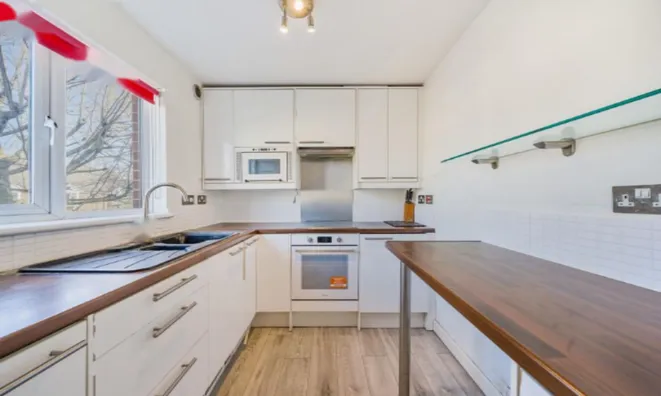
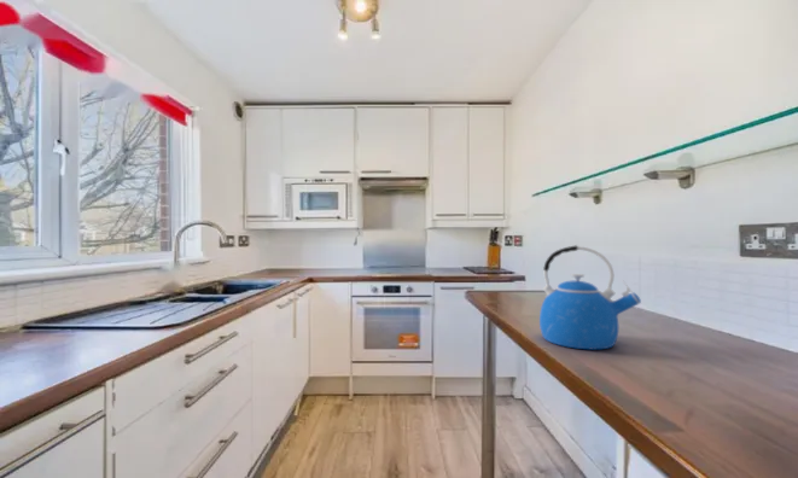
+ kettle (587, 293)
